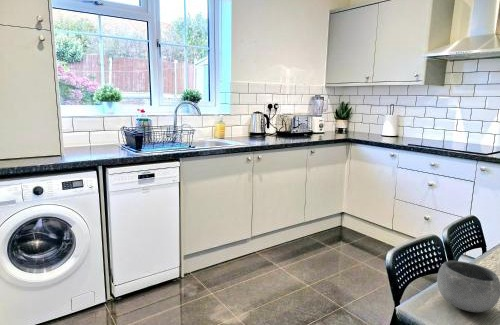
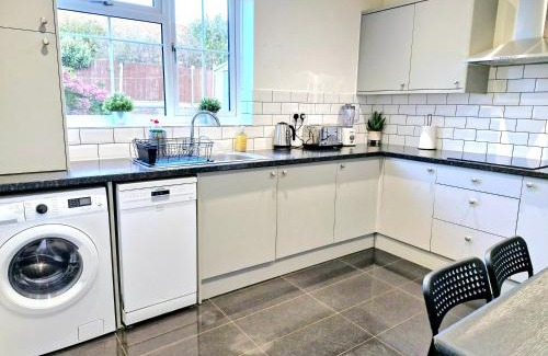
- bowl (467, 287)
